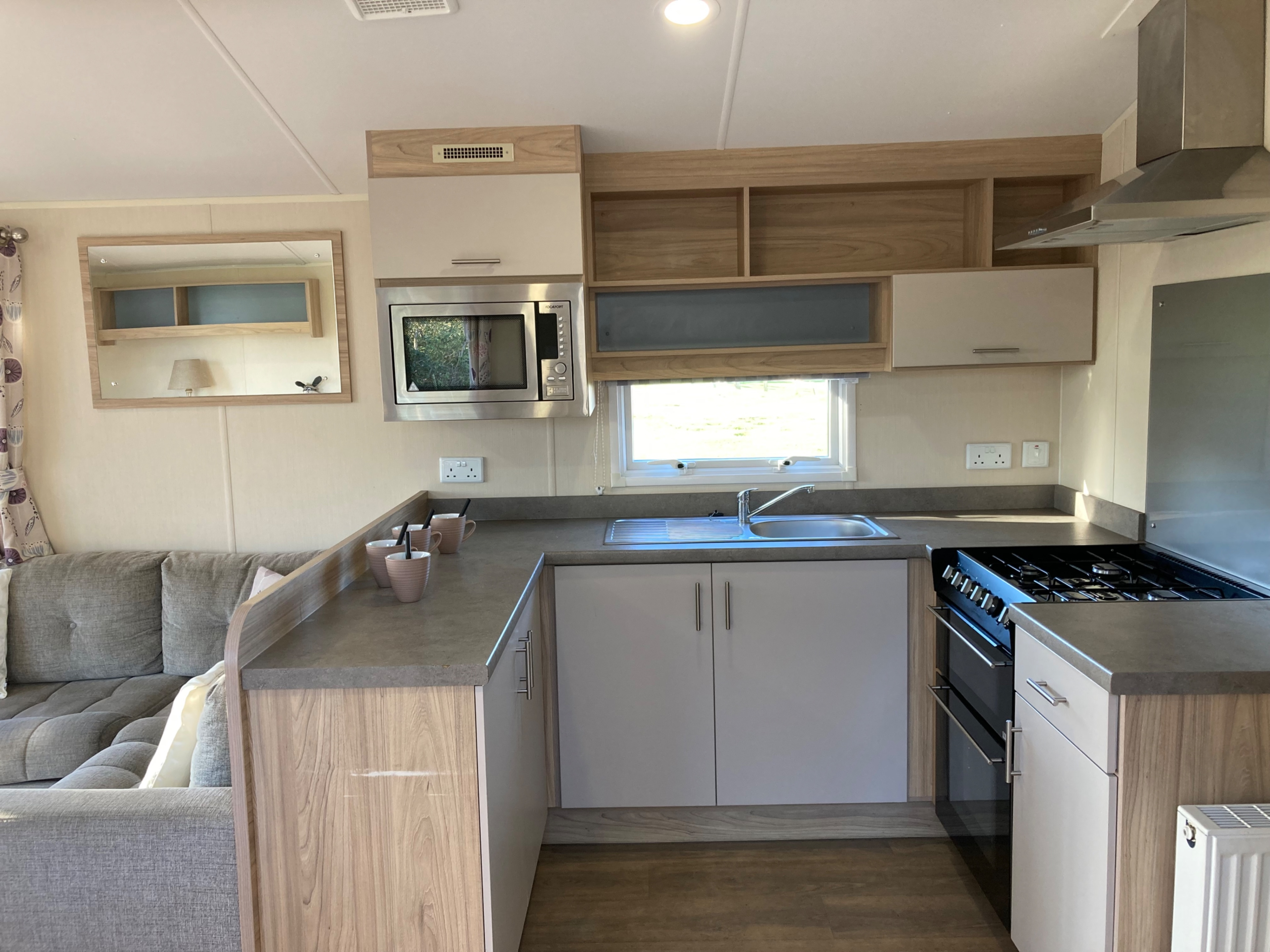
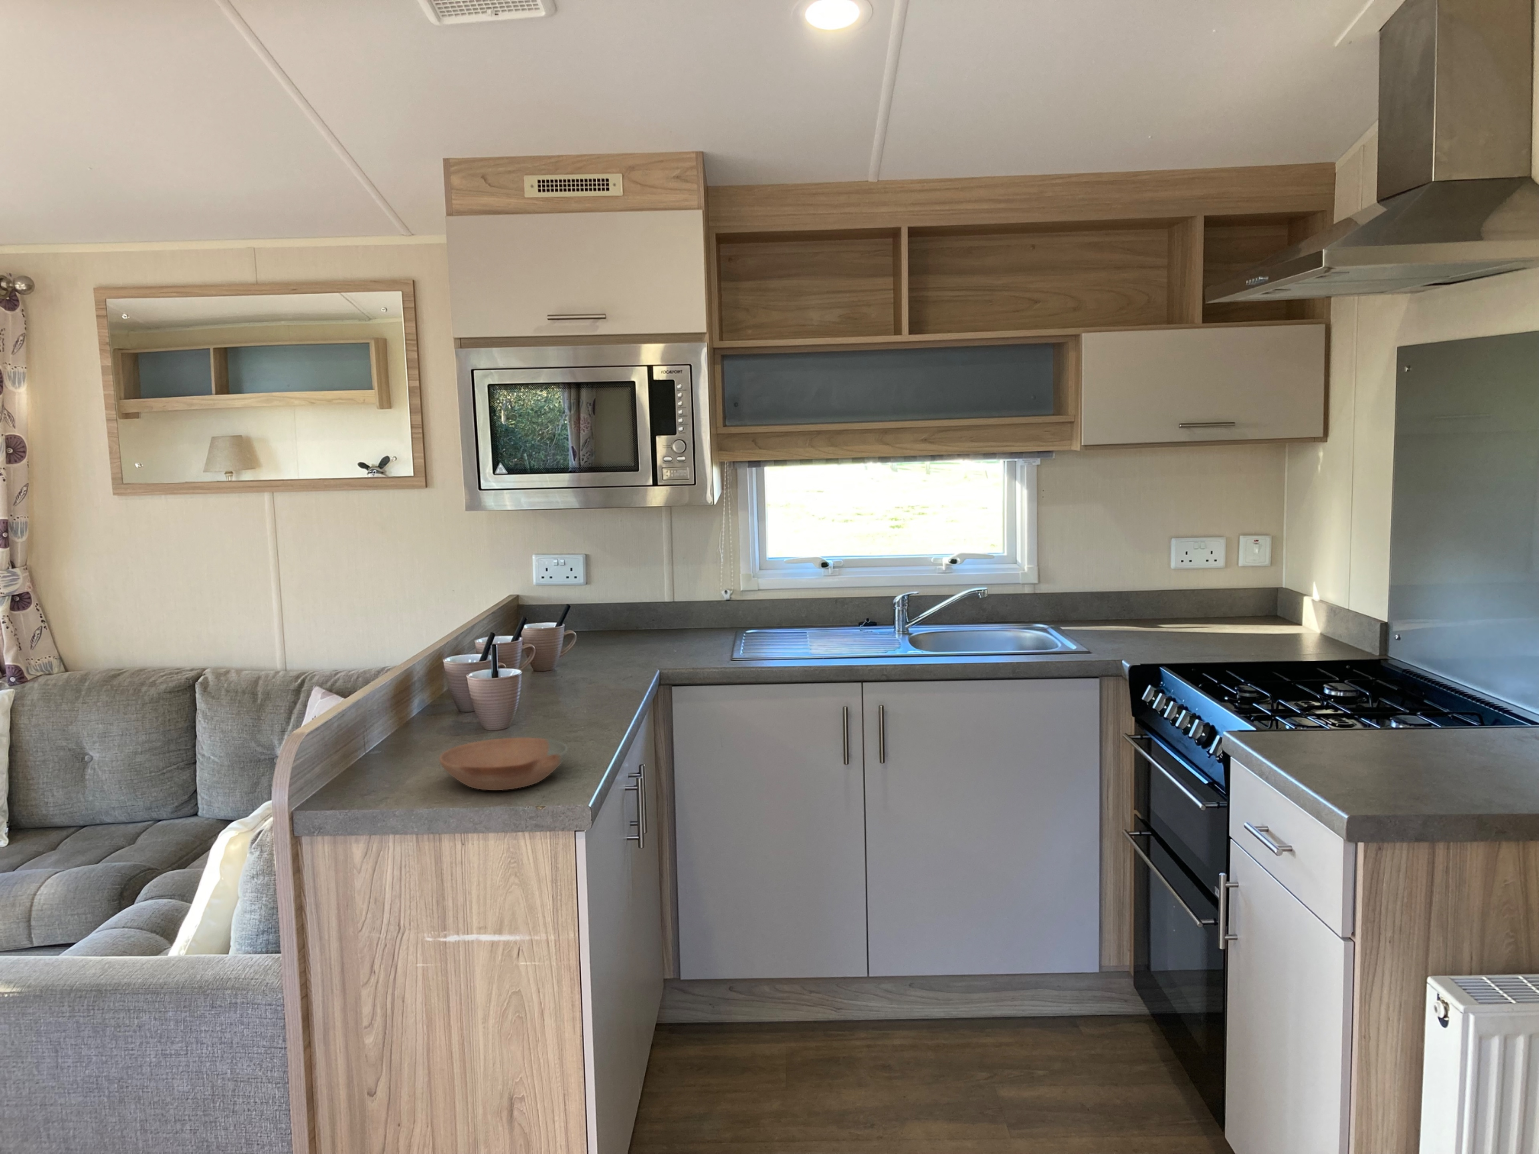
+ bowl (504, 766)
